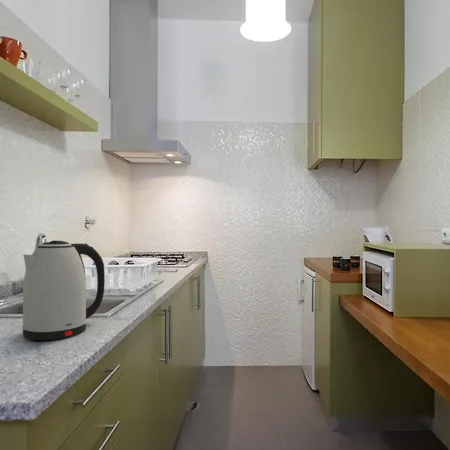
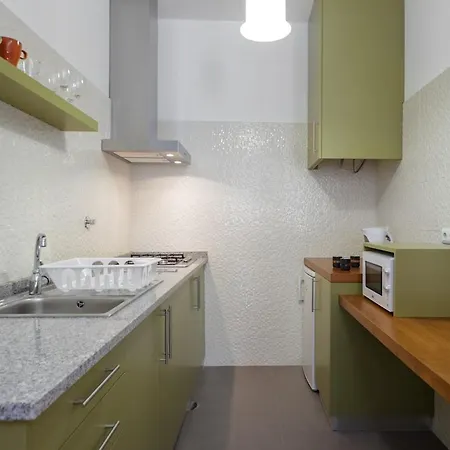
- kettle (66, 284)
